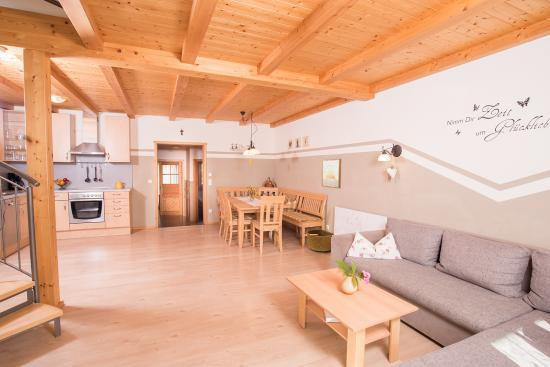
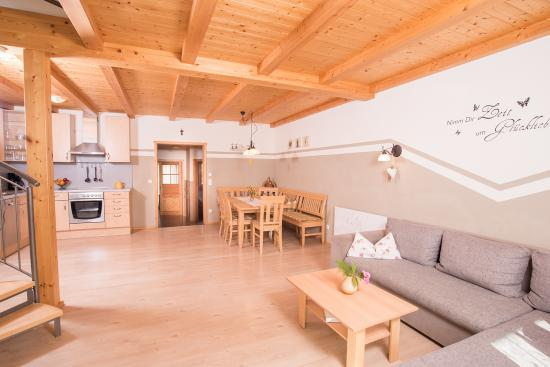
- basket (319, 240)
- wall art (331, 173)
